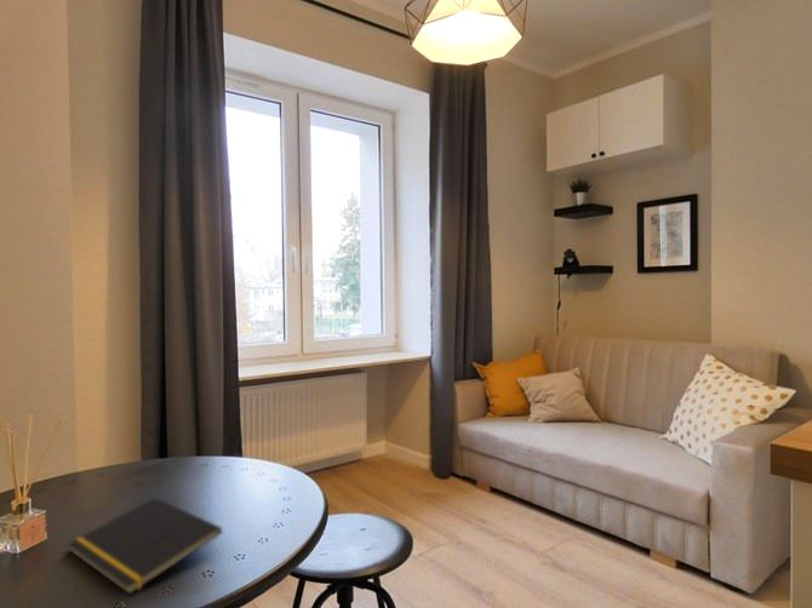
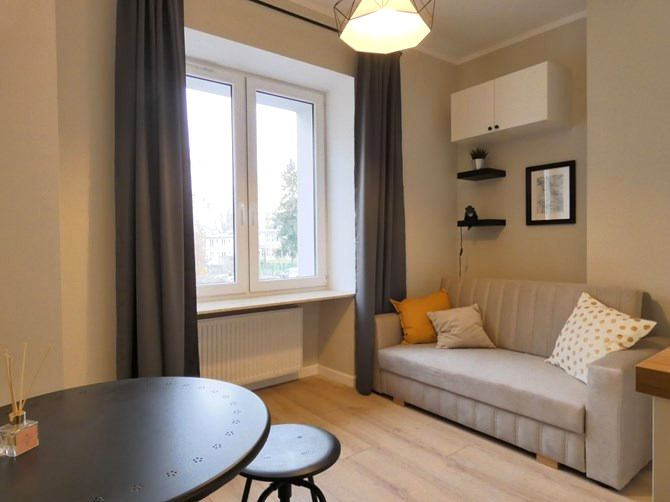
- notepad (144, 538)
